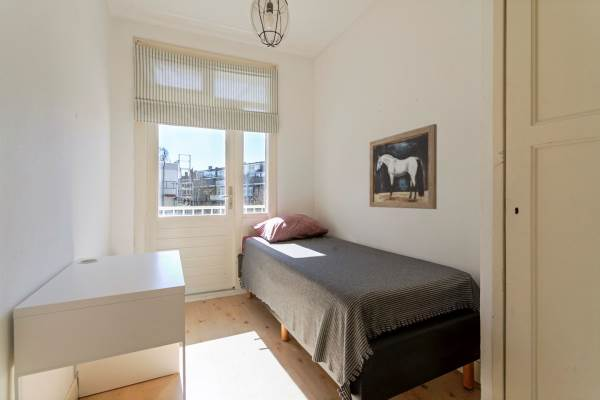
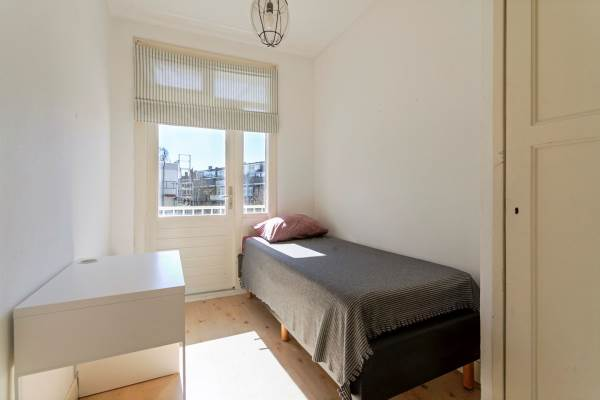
- wall art (398, 171)
